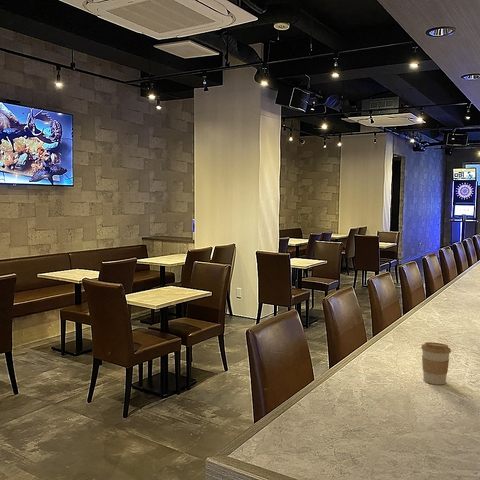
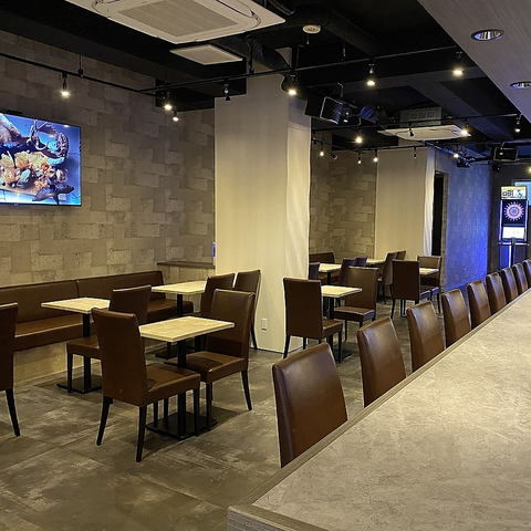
- coffee cup (435, 361)
